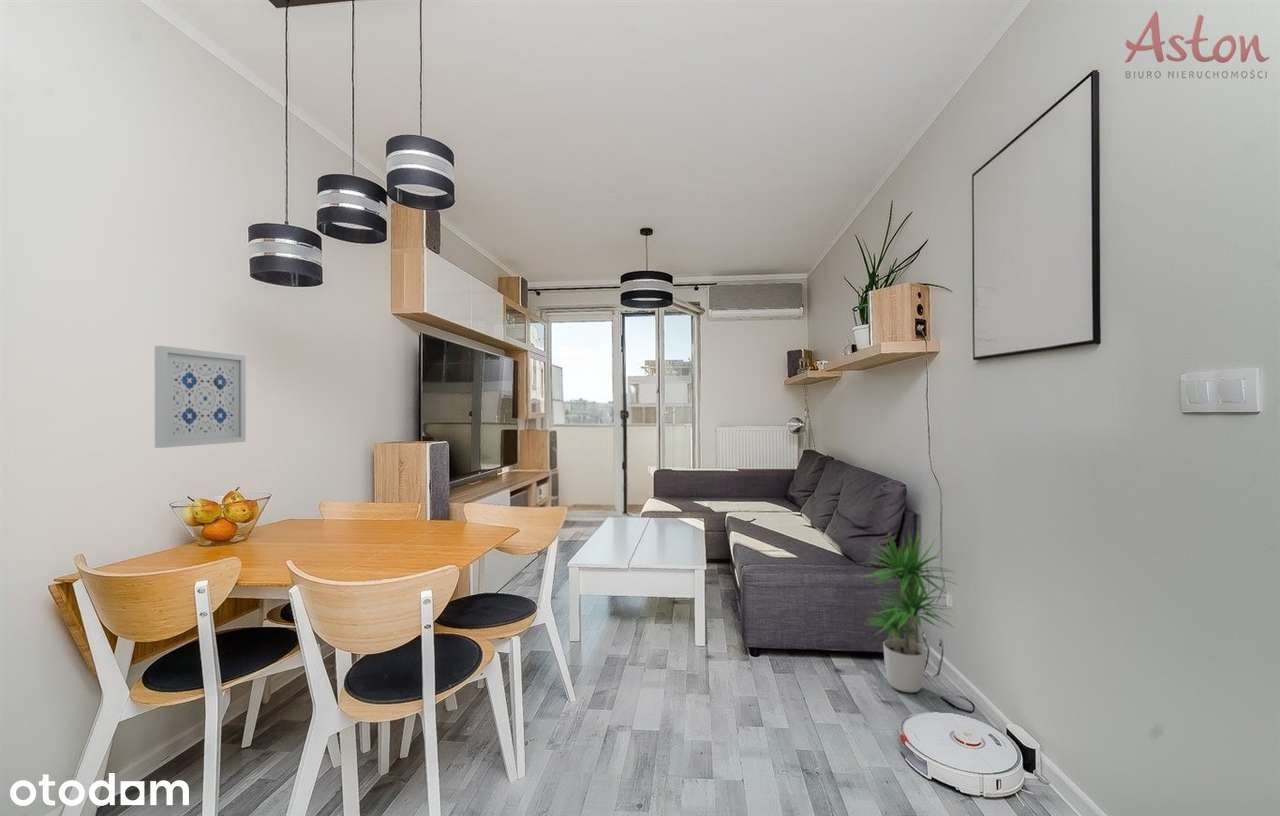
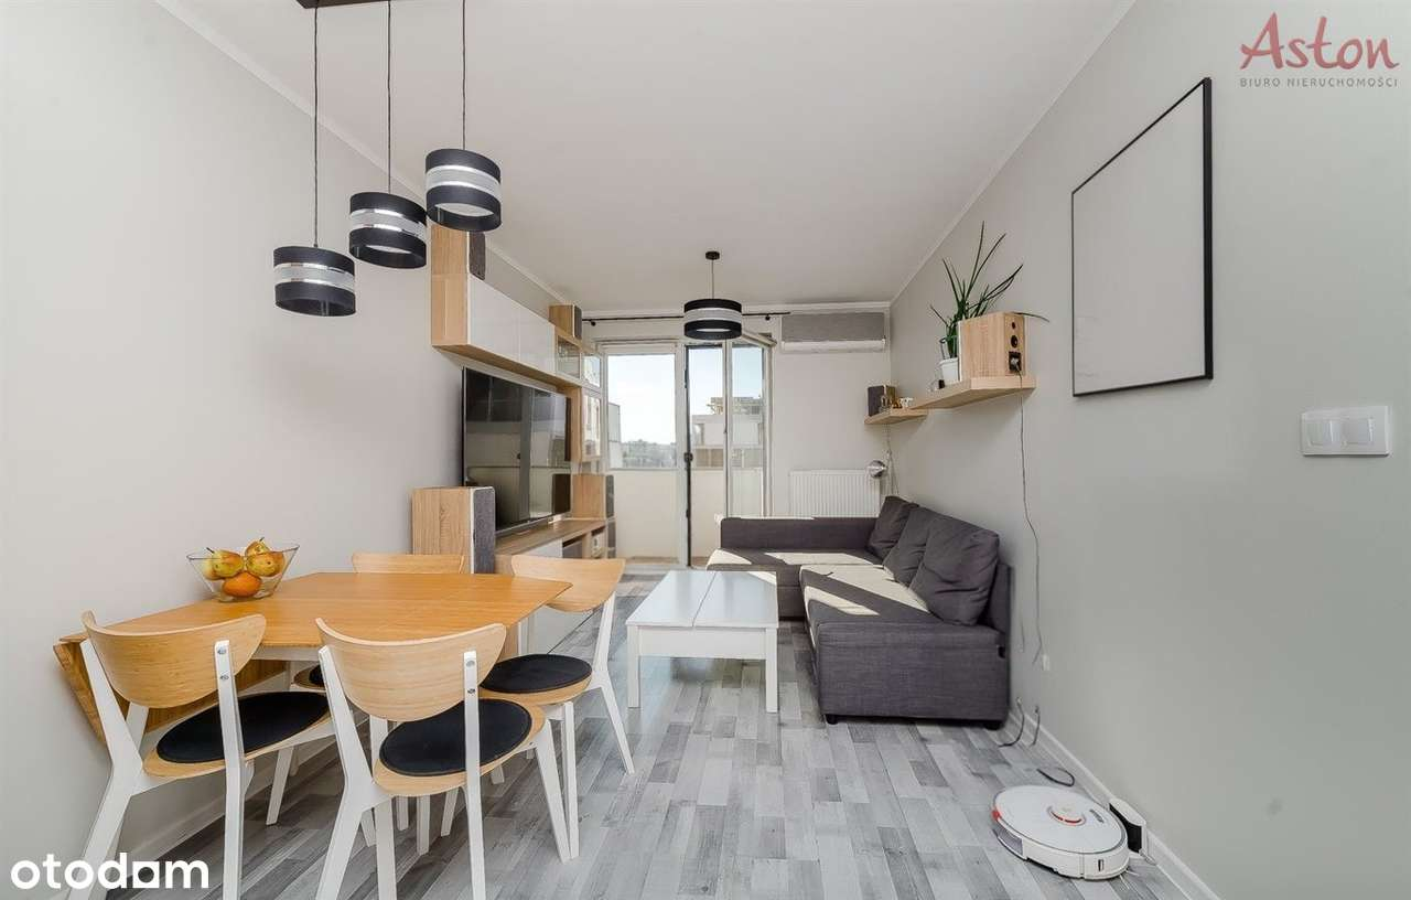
- potted plant (910, 610)
- wall art (204, 397)
